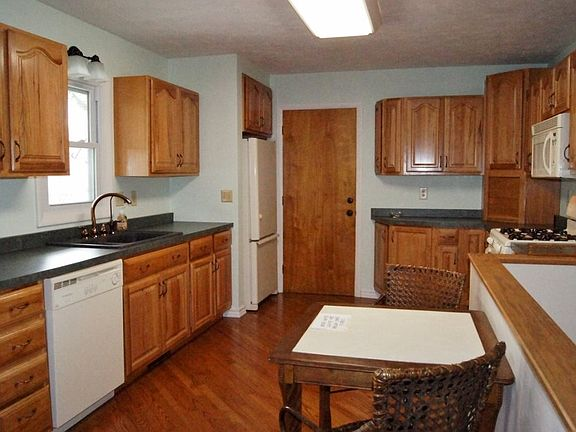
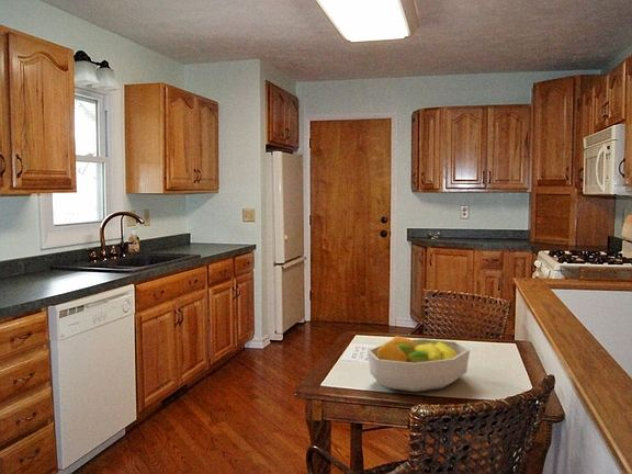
+ fruit bowl (418, 358)
